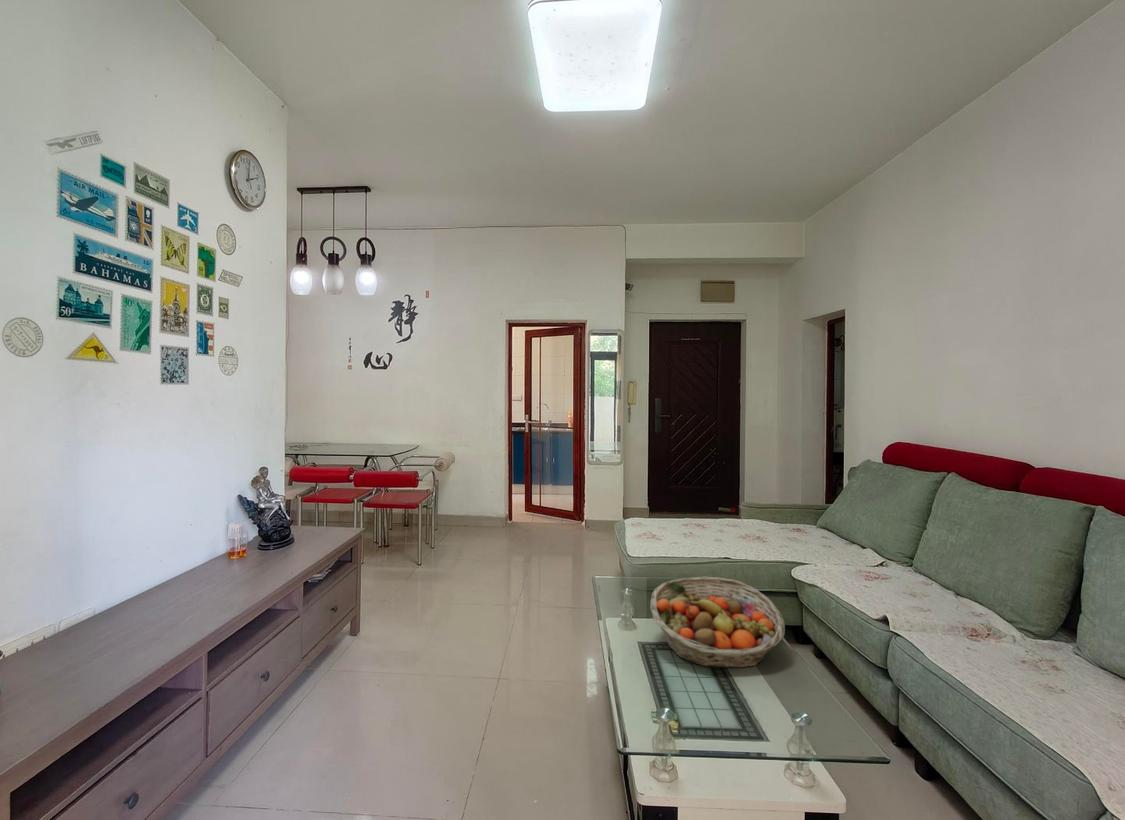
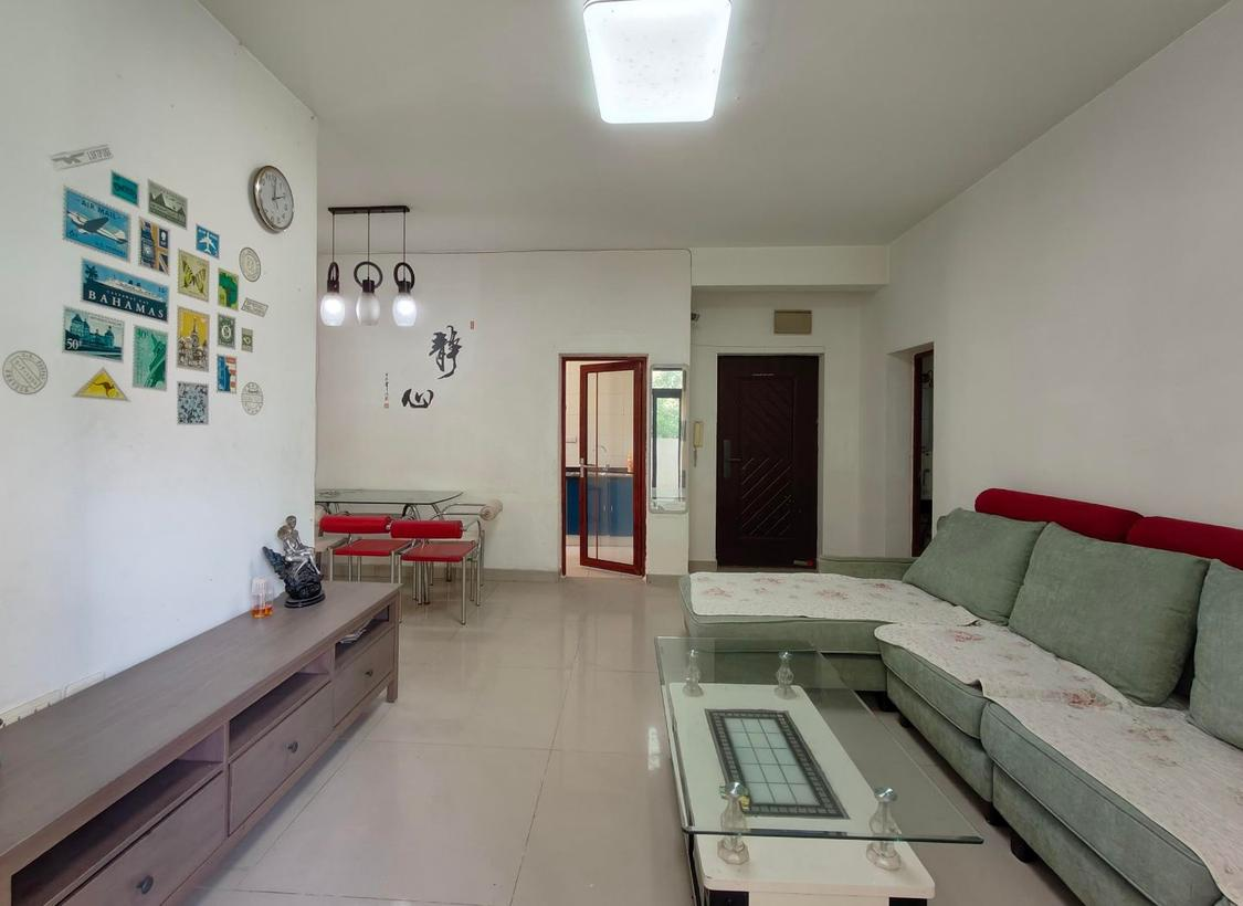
- fruit basket (714, 620)
